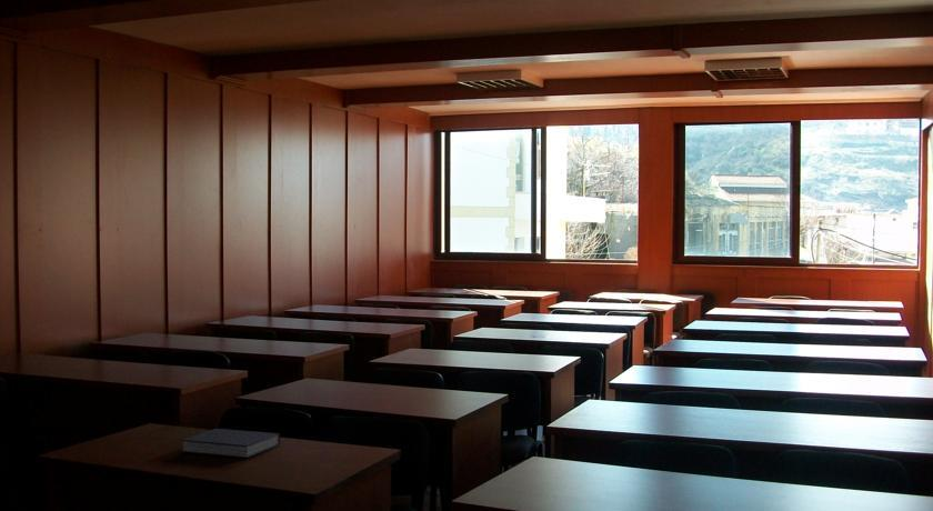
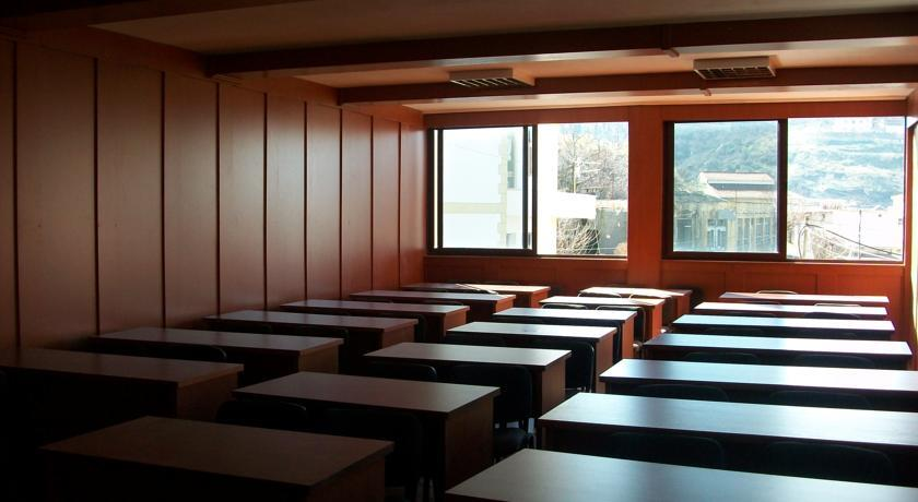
- book (231, 442)
